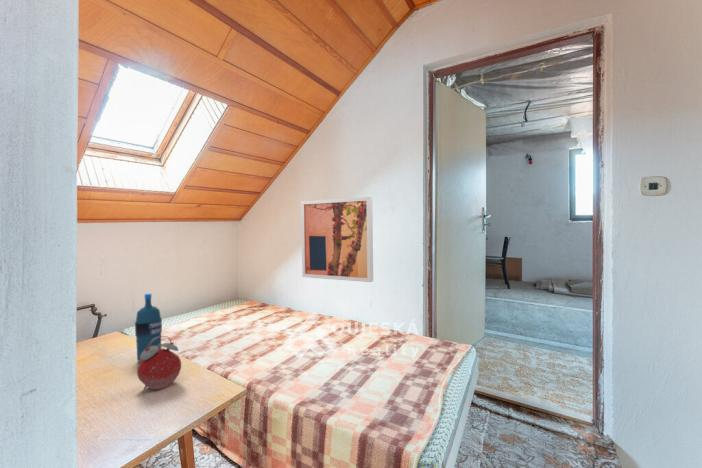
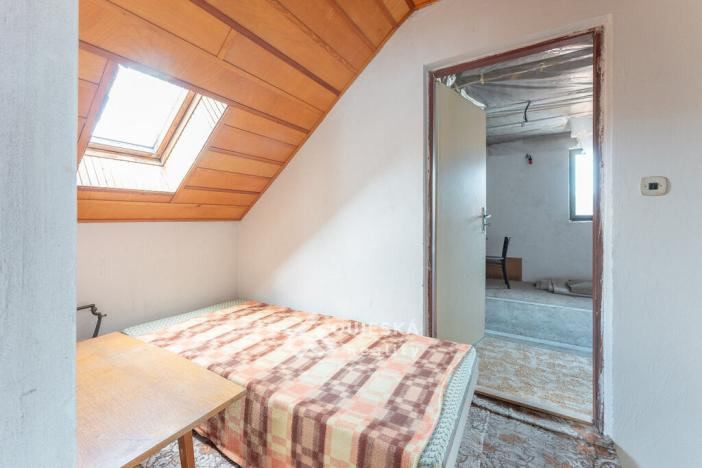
- wall art (335, 239)
- water bottle (148, 327)
- alarm clock (159, 361)
